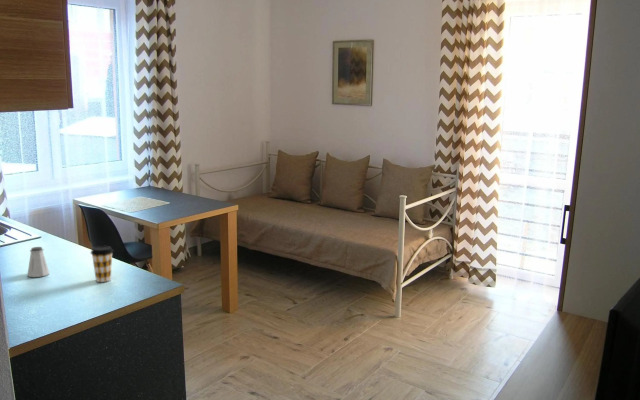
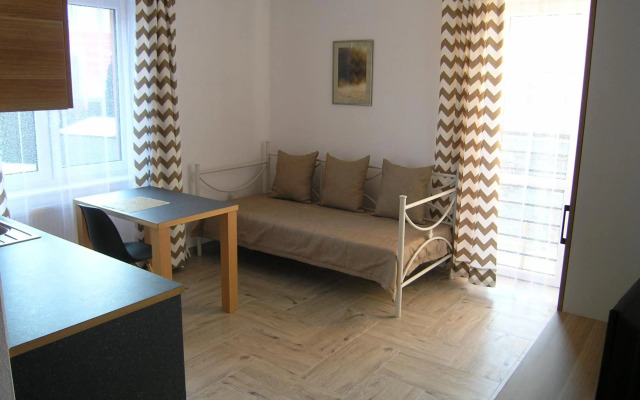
- saltshaker (37, 261)
- coffee cup (102, 264)
